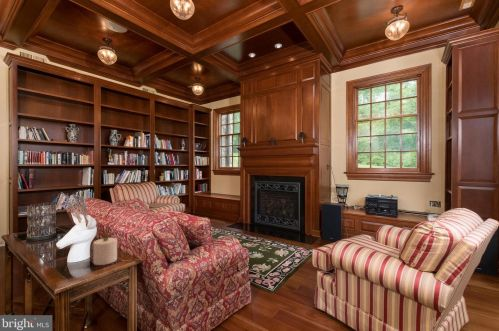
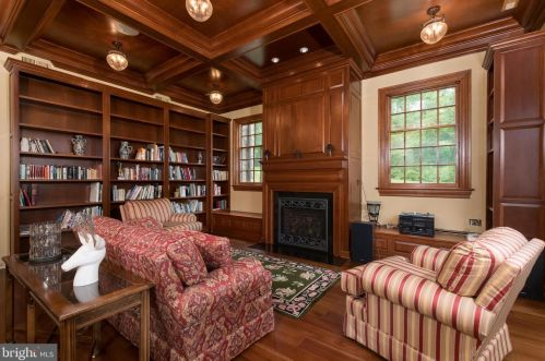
- candle (105, 248)
